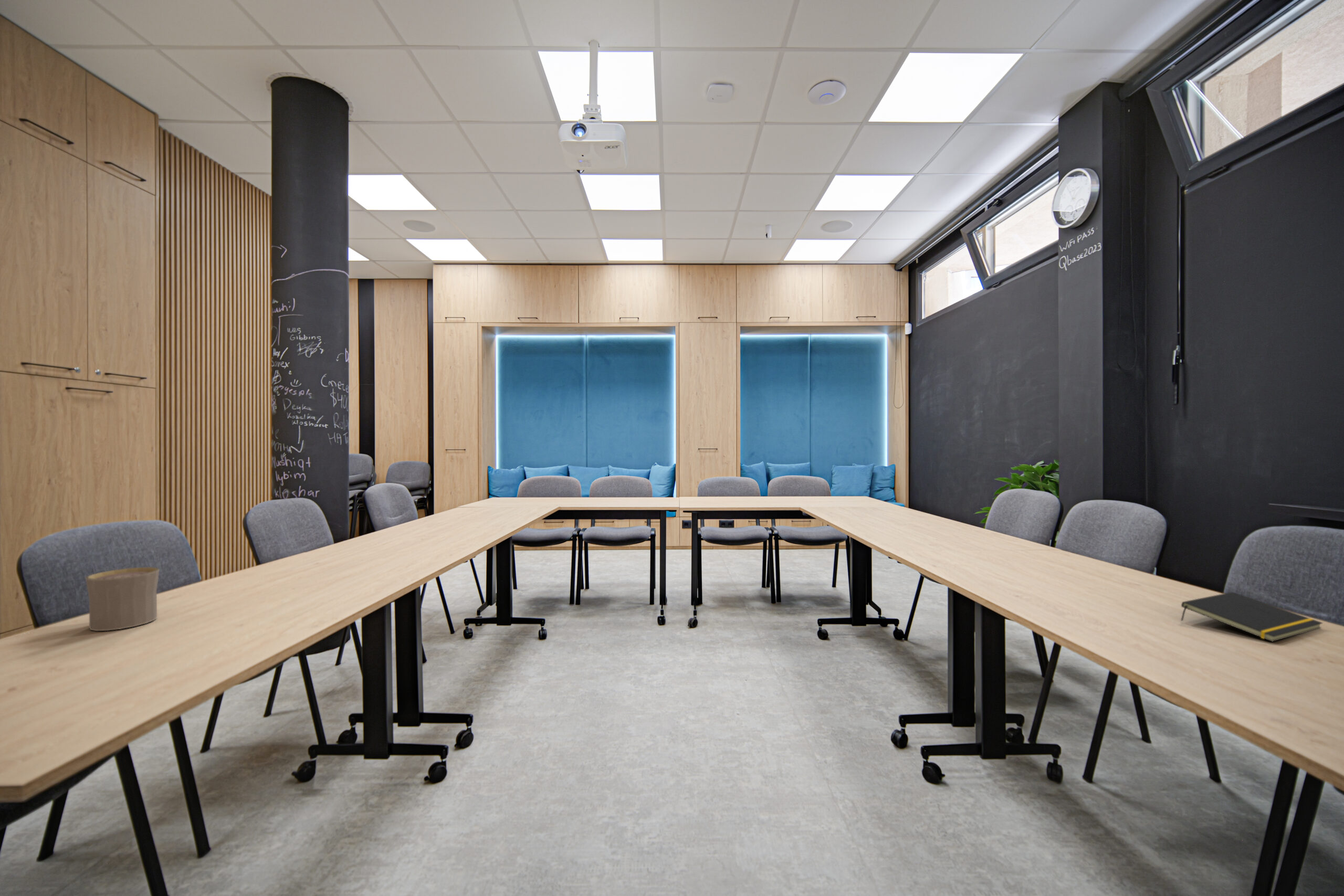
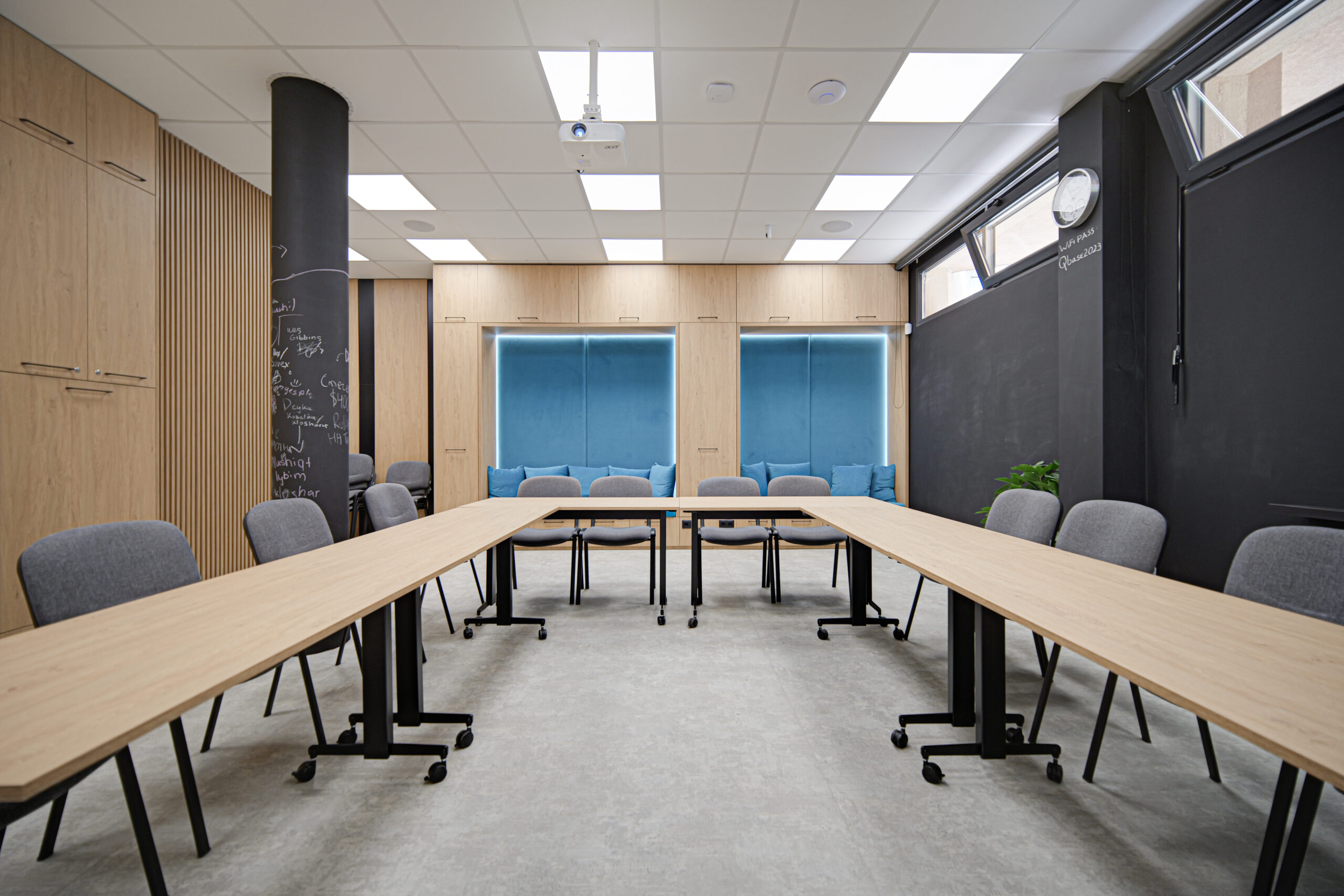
- cup (123, 597)
- notepad (1250, 614)
